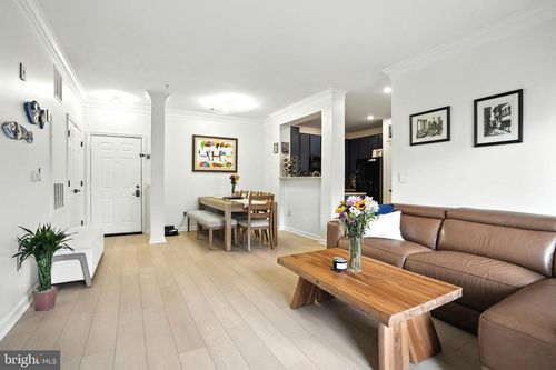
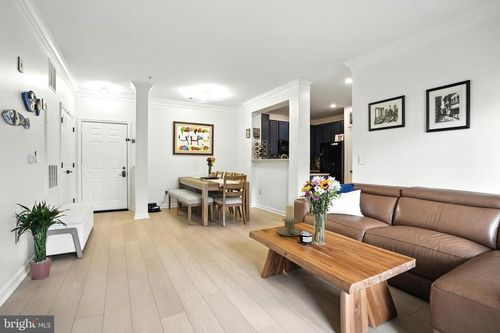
+ candle holder (289, 219)
